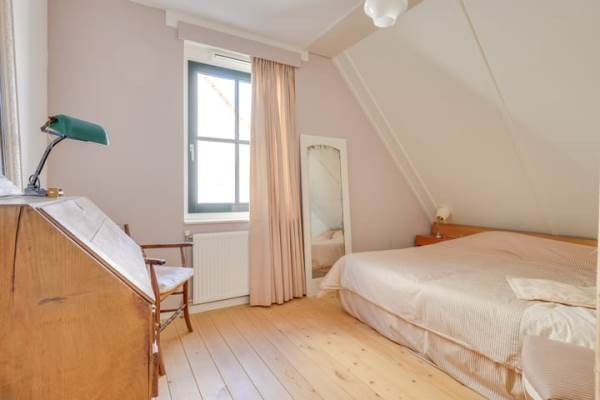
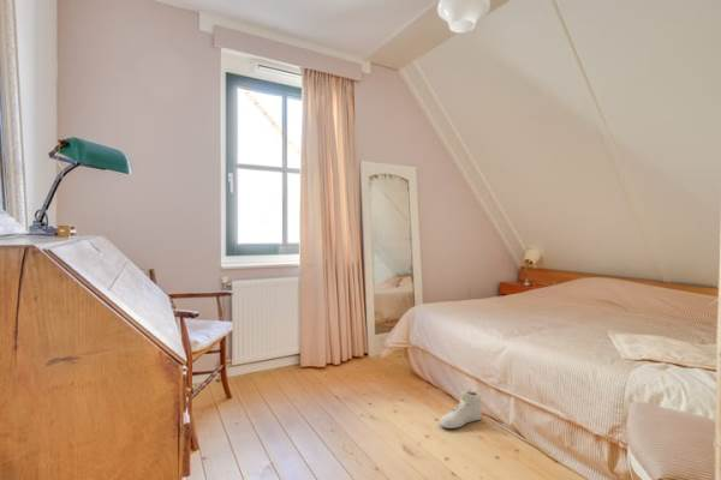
+ sneaker (459, 406)
